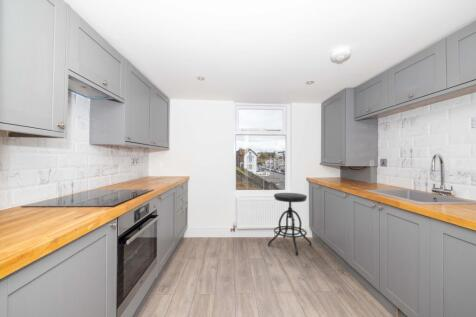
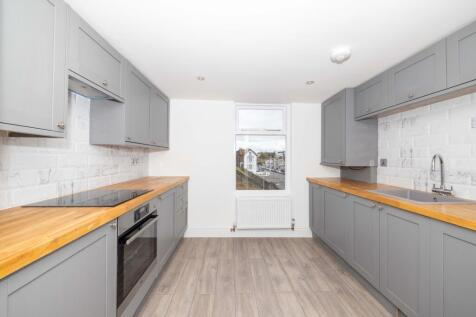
- stool (292, 220)
